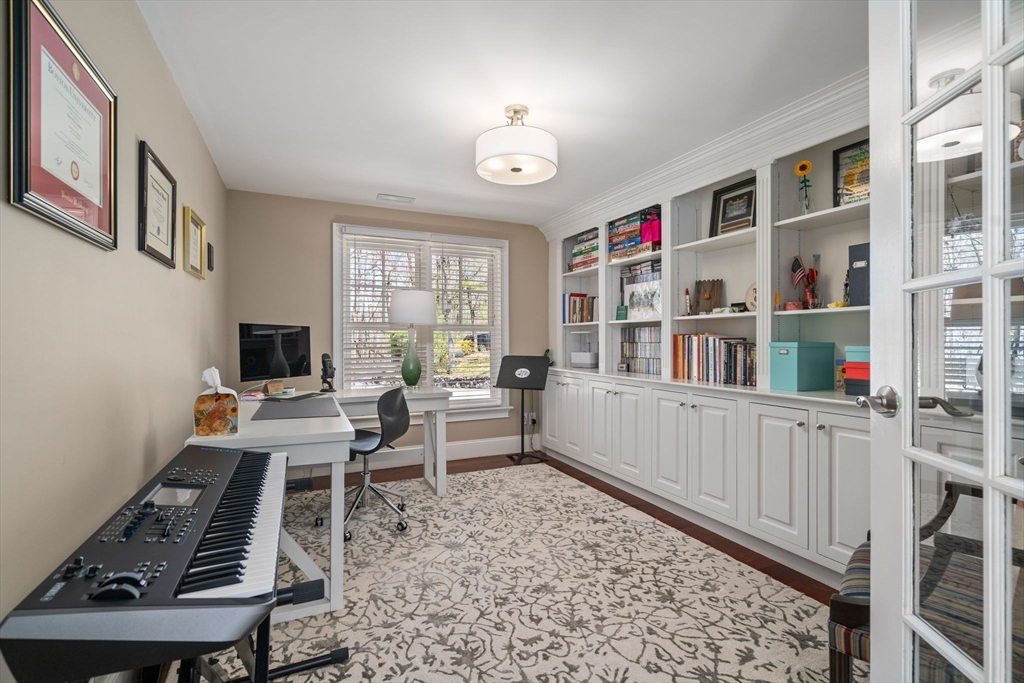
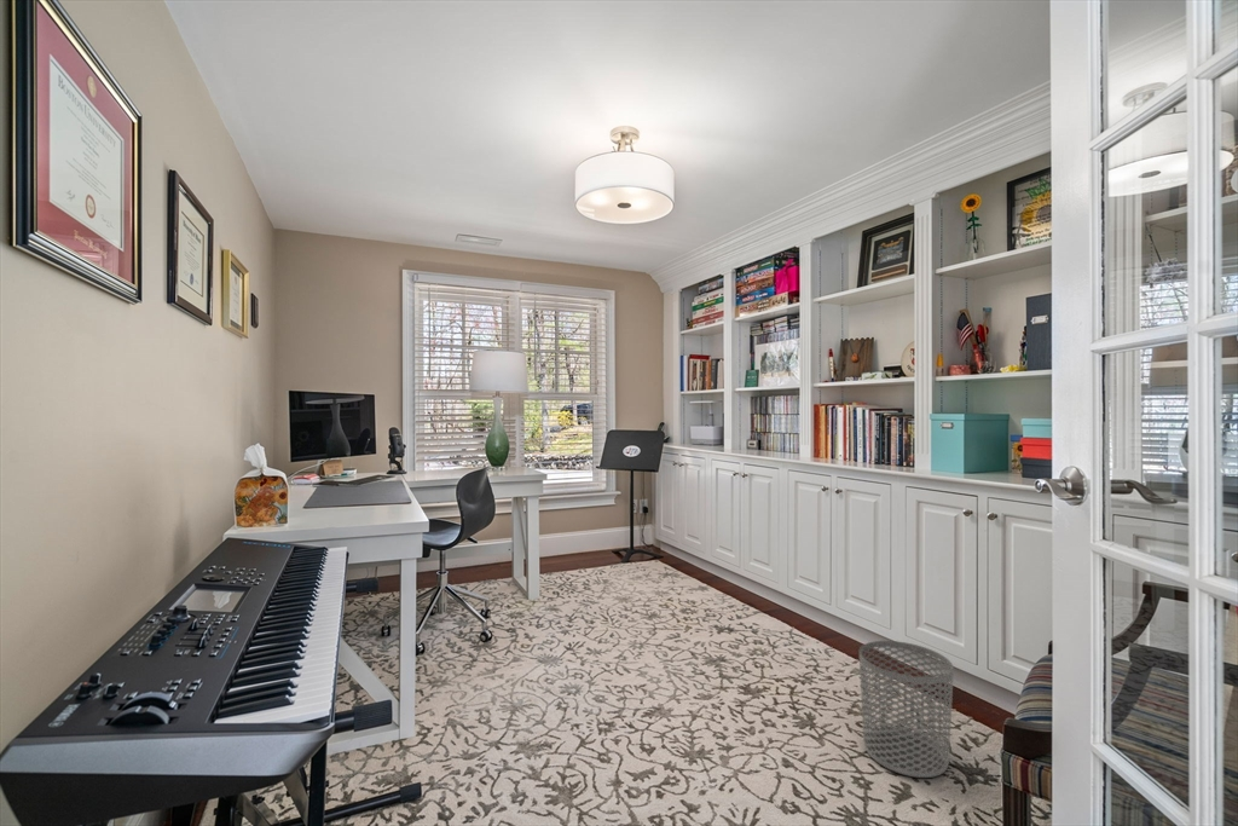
+ waste bin (904, 706)
